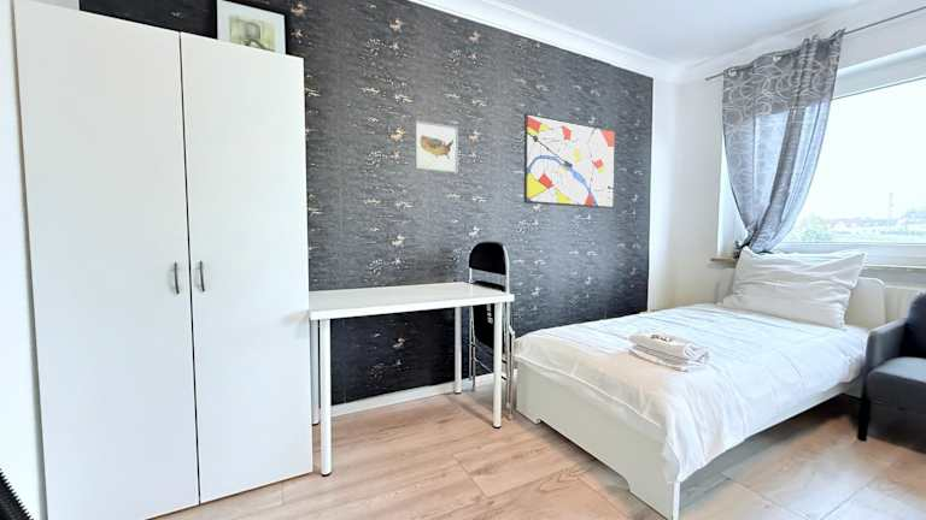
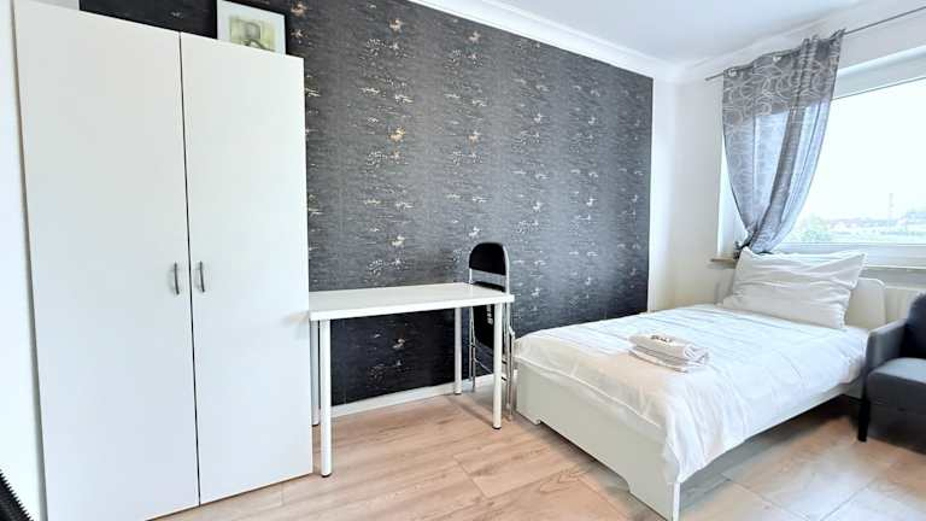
- wall art (573, 164)
- wall art (436, 147)
